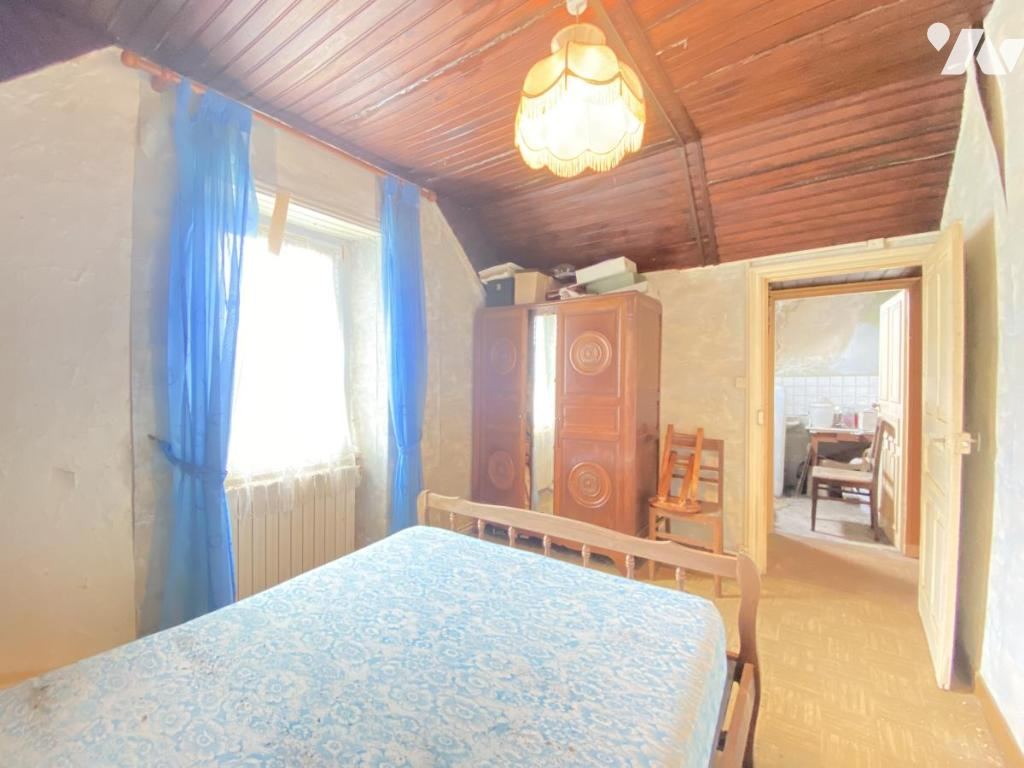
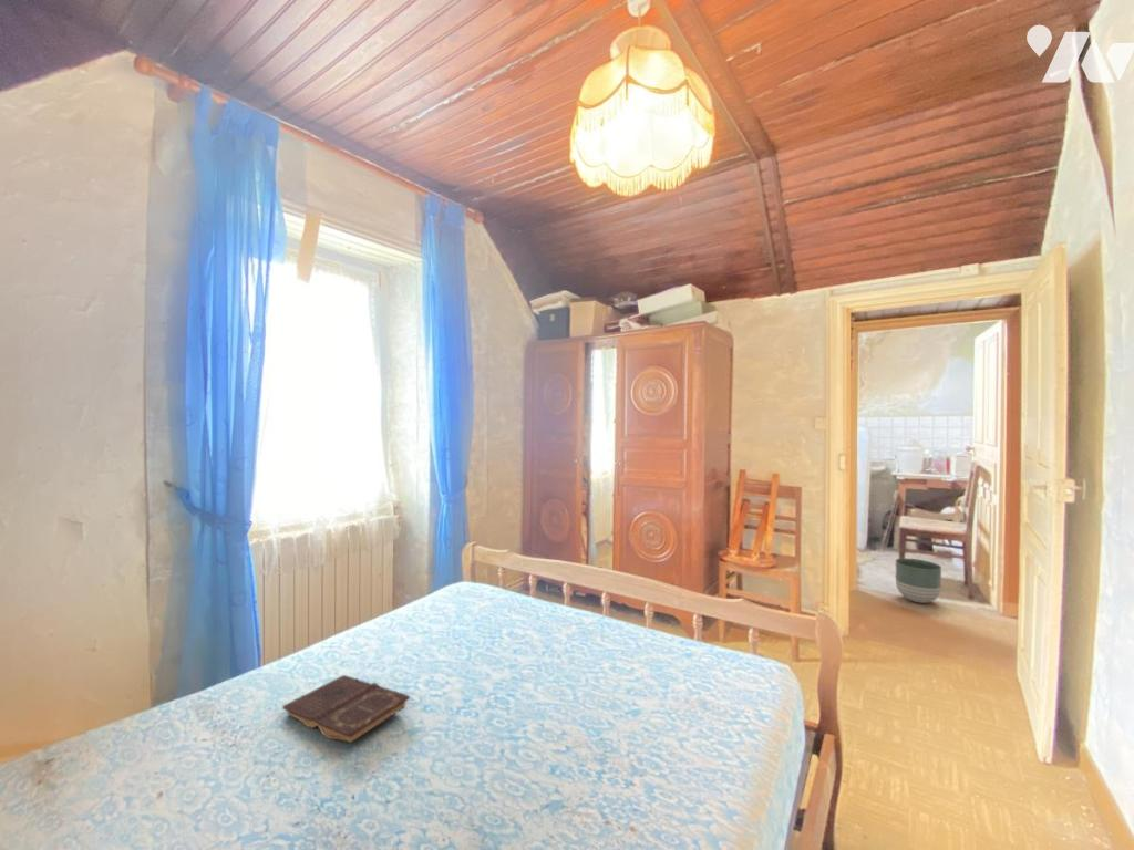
+ book (348, 704)
+ planter (917, 581)
